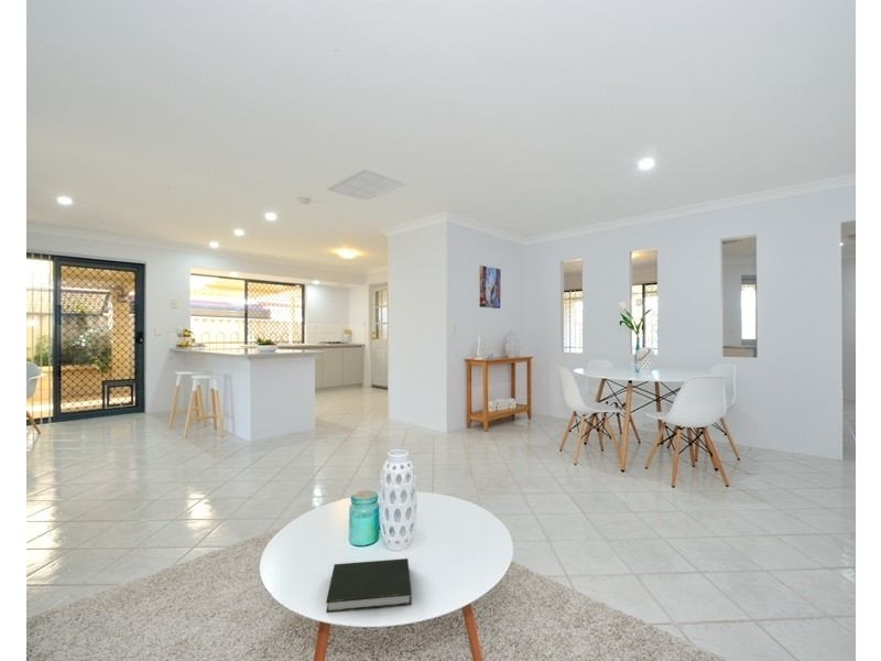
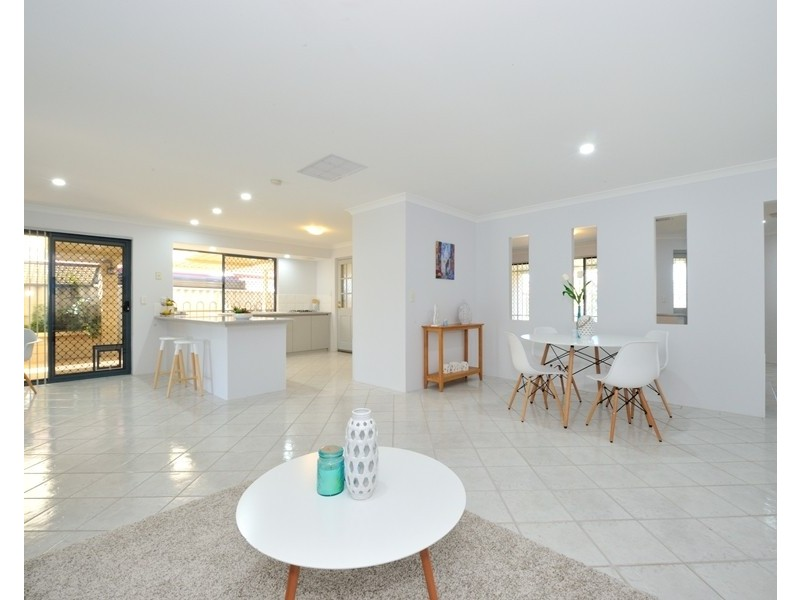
- book (370, 583)
